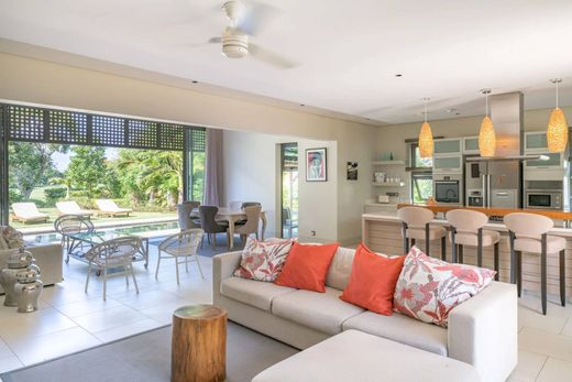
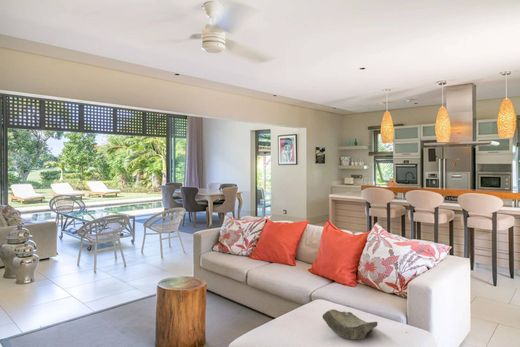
+ decorative bowl (353, 320)
